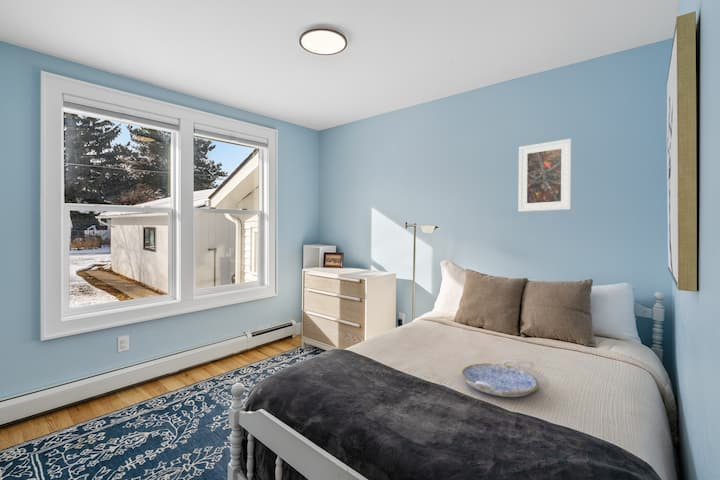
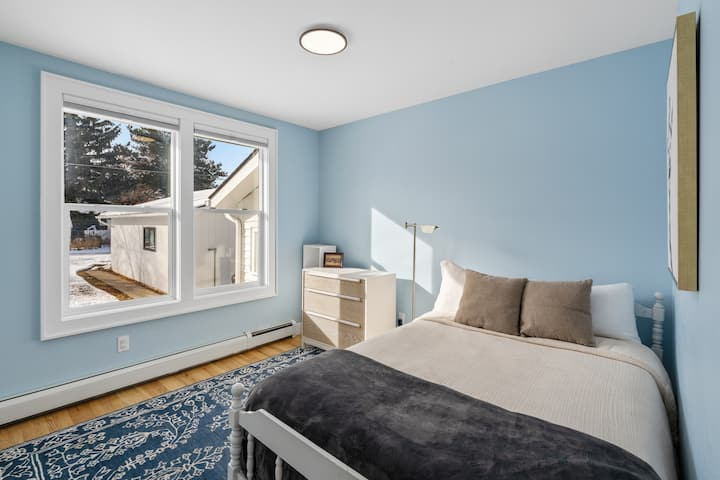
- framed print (543, 176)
- serving tray (498, 378)
